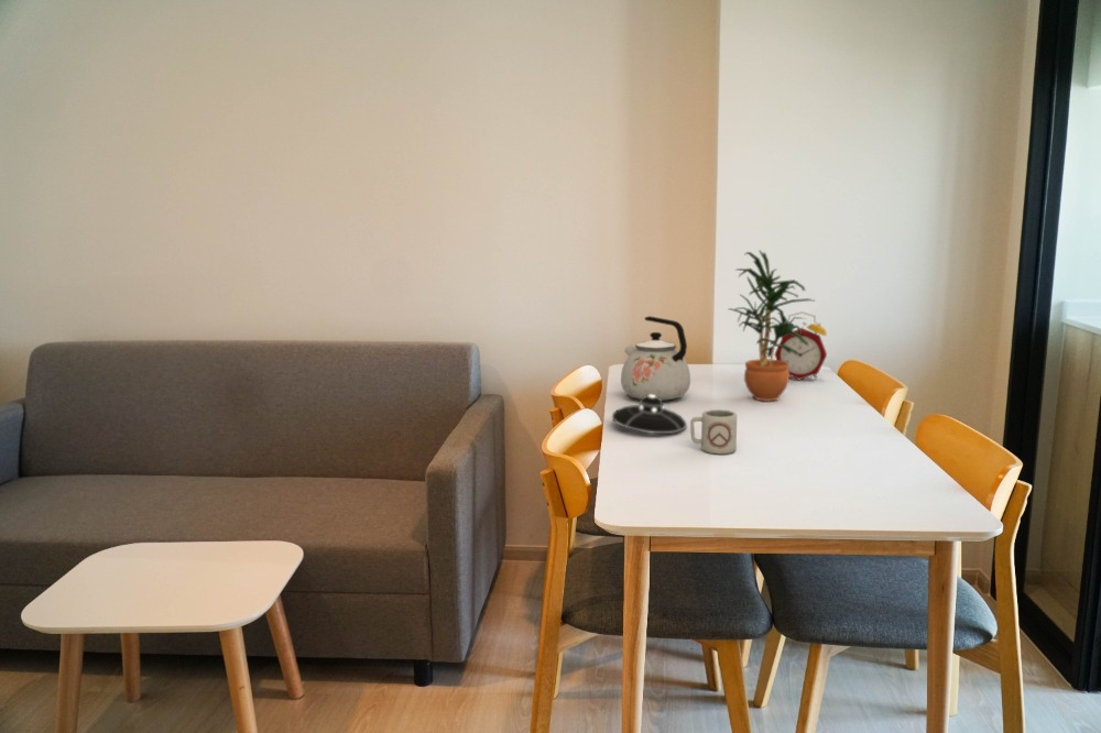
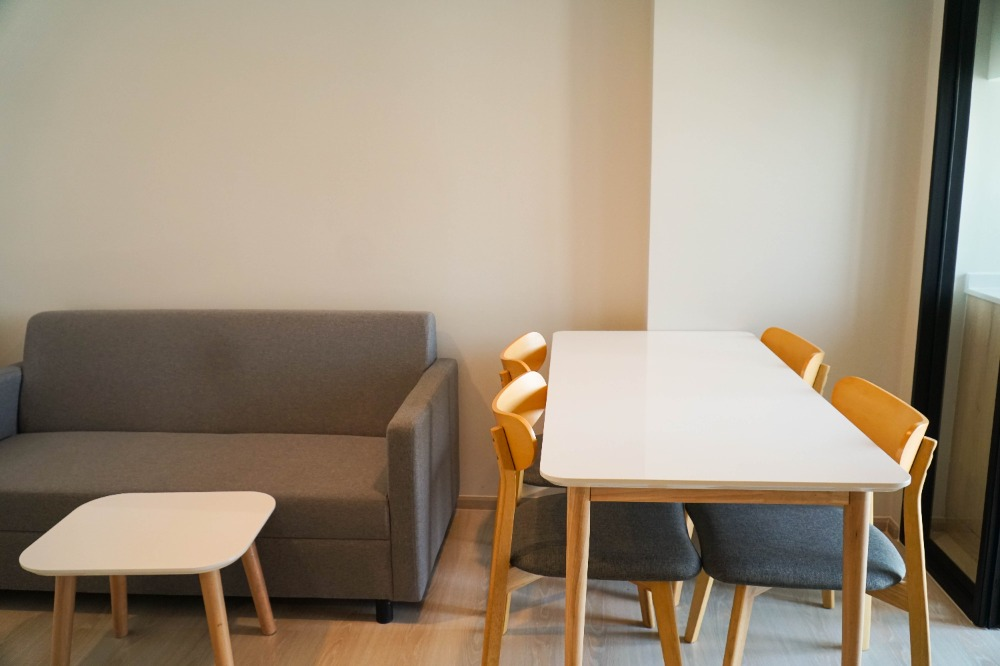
- alarm clock (800, 344)
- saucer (648, 411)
- potted plant (770, 325)
- cup (712, 430)
- kettle (654, 357)
